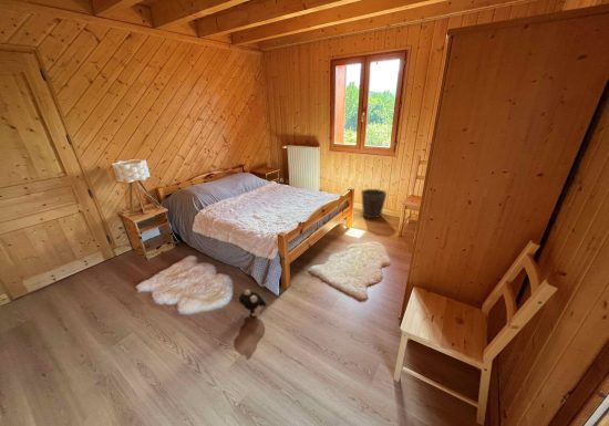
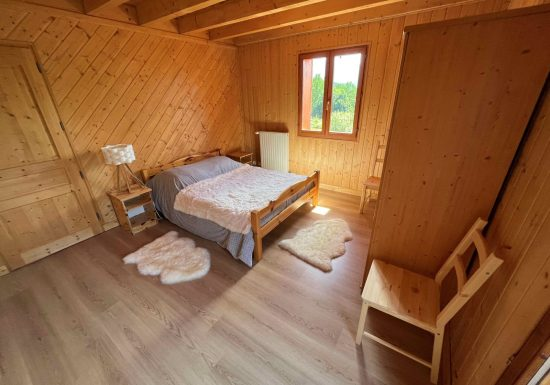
- plush toy (254, 303)
- waste bin (372, 204)
